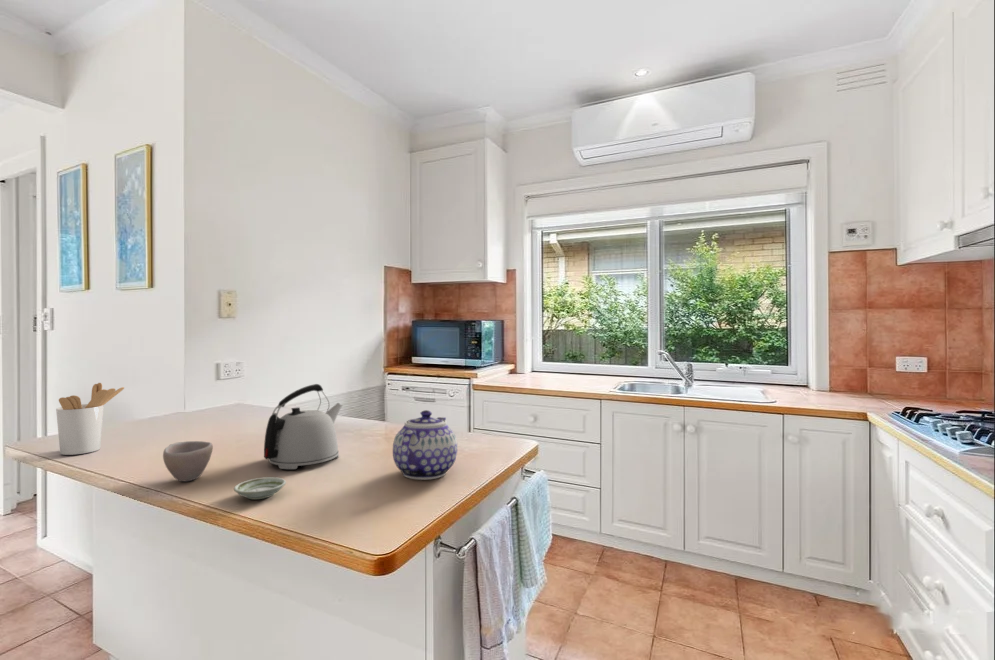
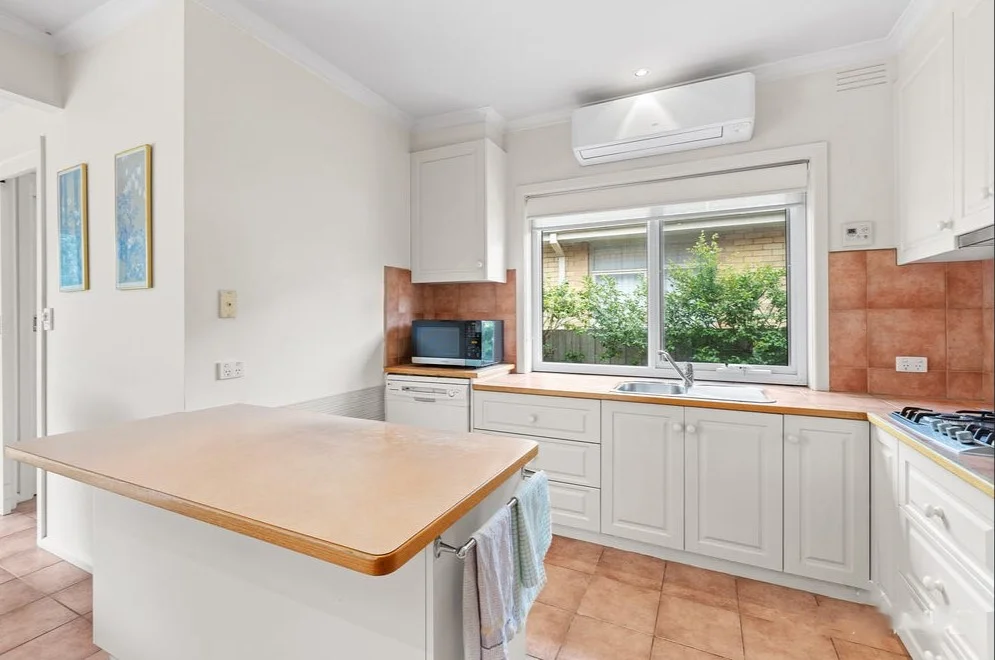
- utensil holder (90, 417)
- teapot (425, 441)
- kettle (306, 422)
- cup (183, 461)
- saucer (260, 489)
